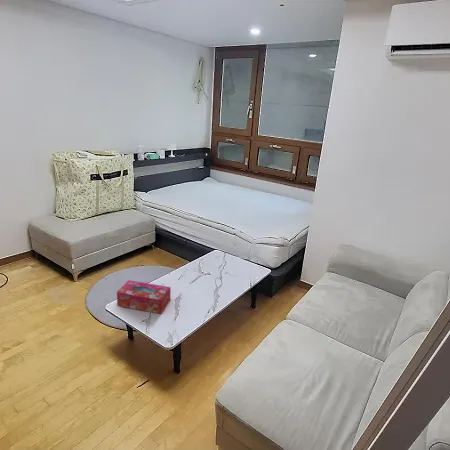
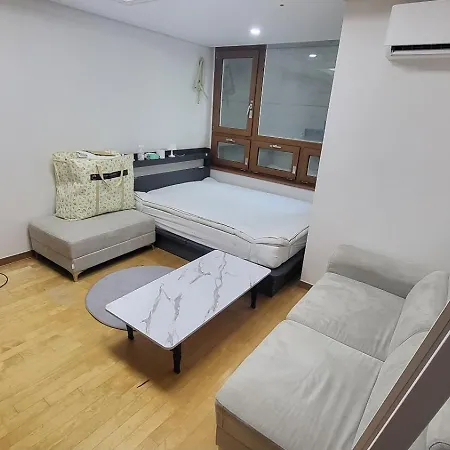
- tissue box (144, 296)
